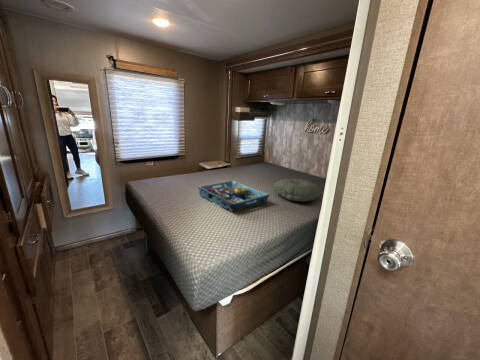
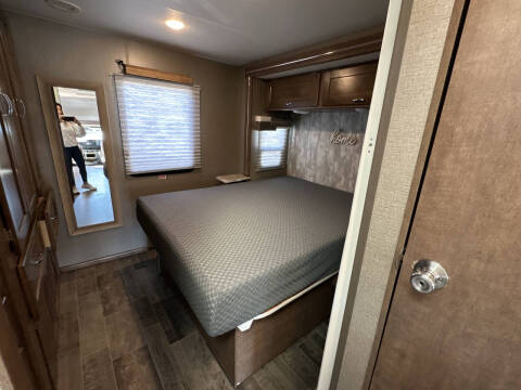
- pillow (297, 189)
- serving tray (232, 193)
